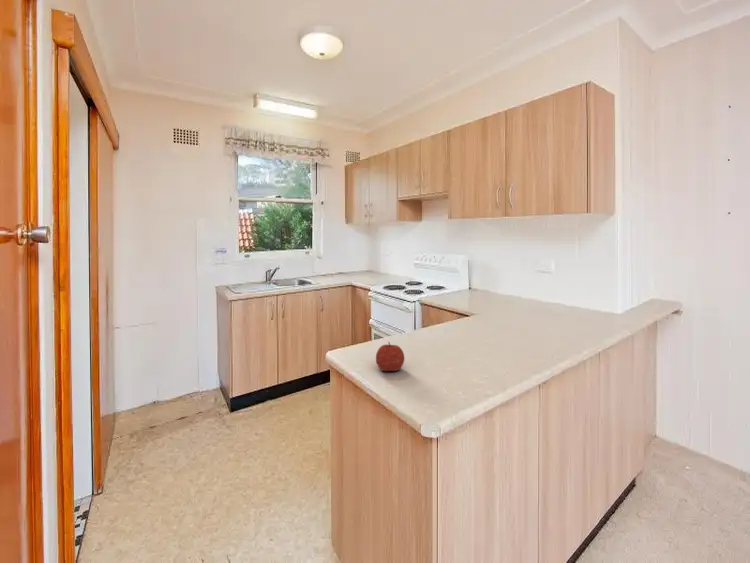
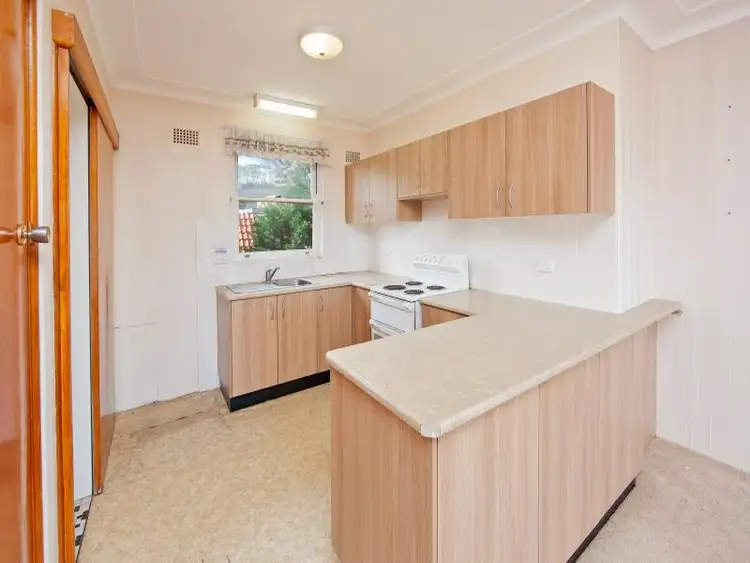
- fruit (389, 355)
